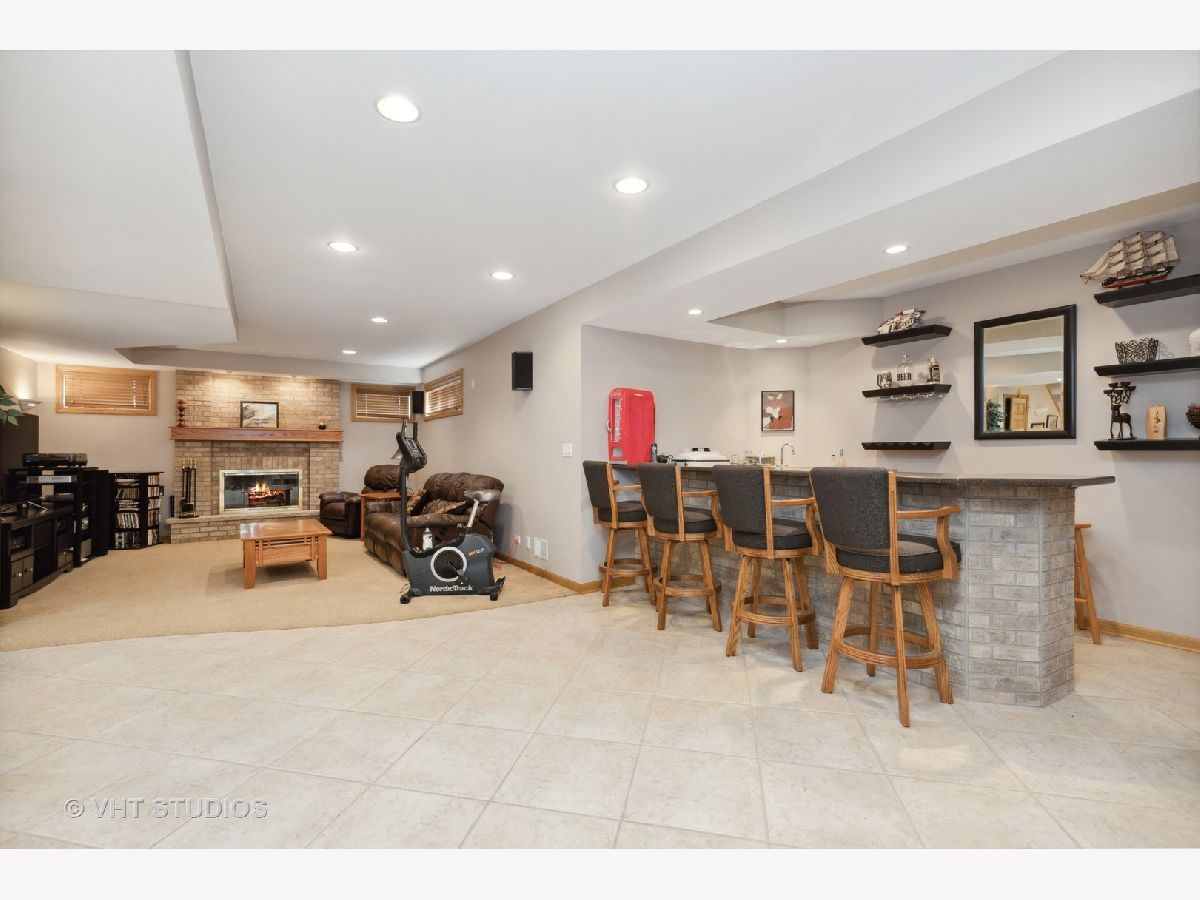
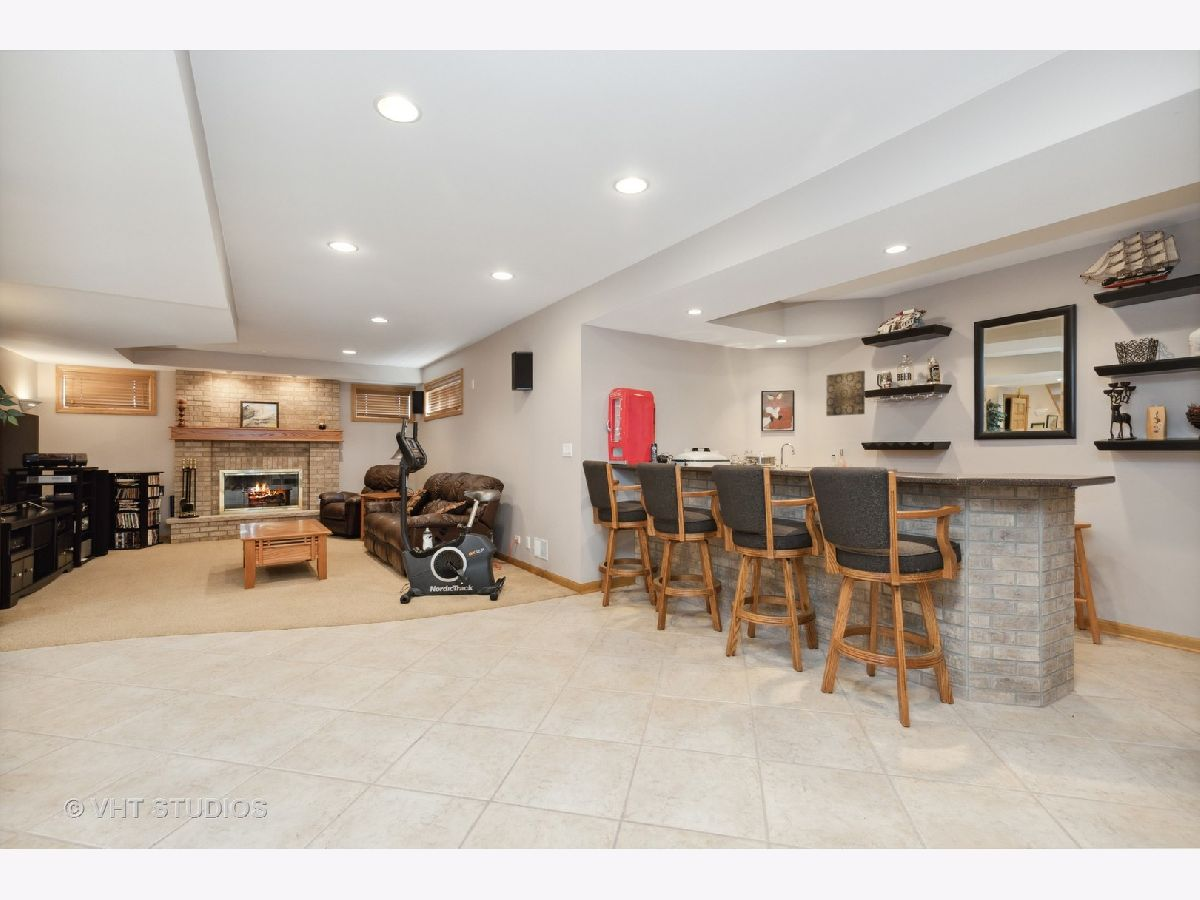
+ wall art (845, 394)
